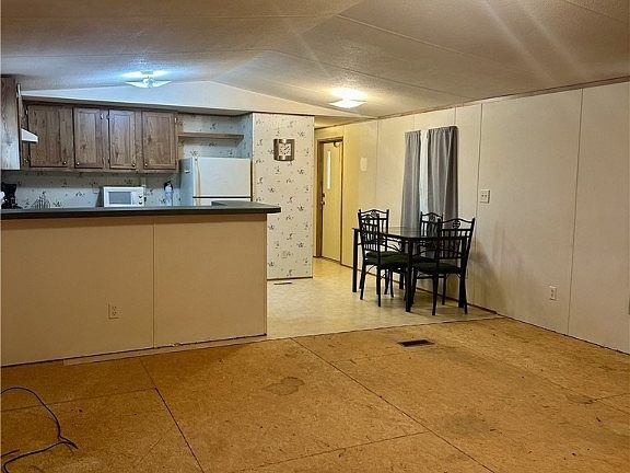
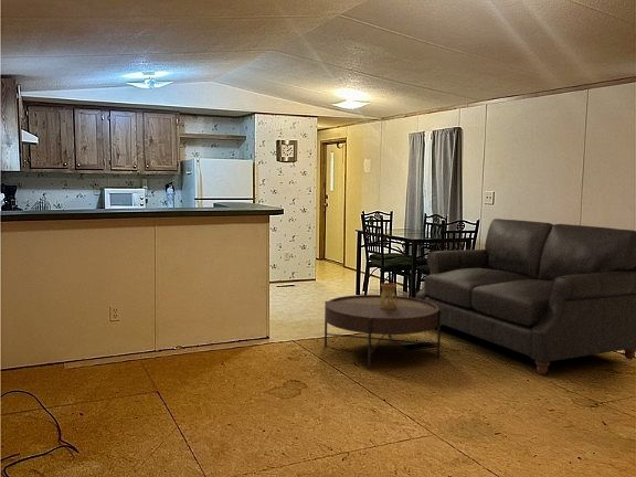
+ oil burner (388, 295)
+ sofa (519, 283)
+ coffee table (381, 328)
